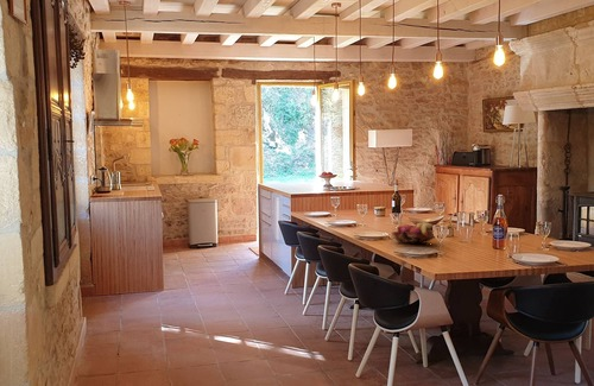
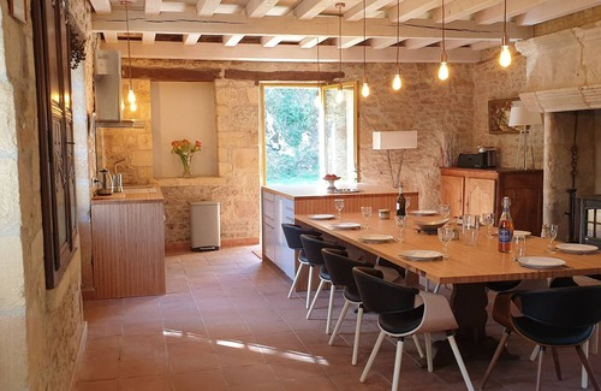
- fruit basket (416, 232)
